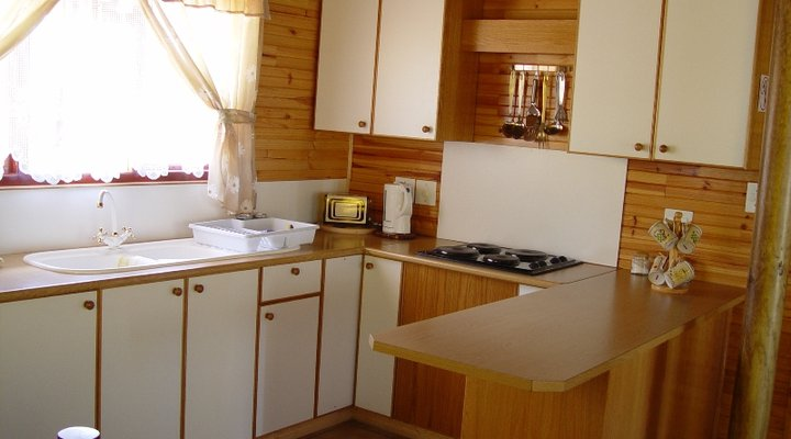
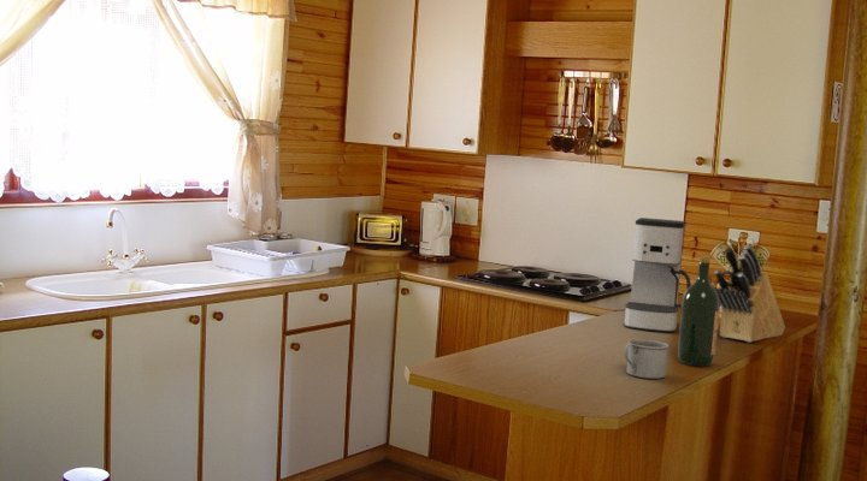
+ mug (644, 358)
+ wine bottle (700, 310)
+ coffee maker (660, 273)
+ knife block (750, 290)
